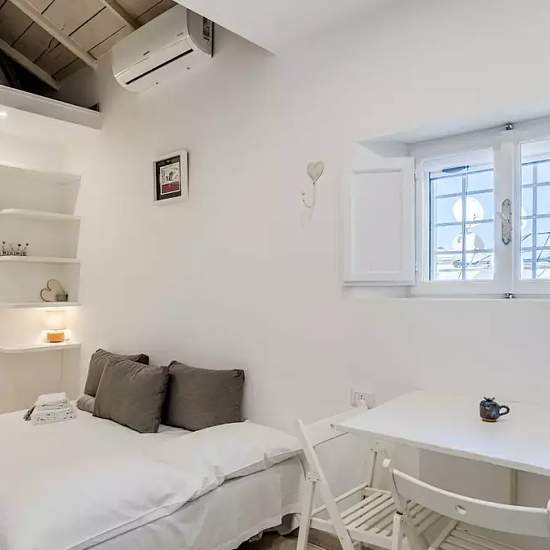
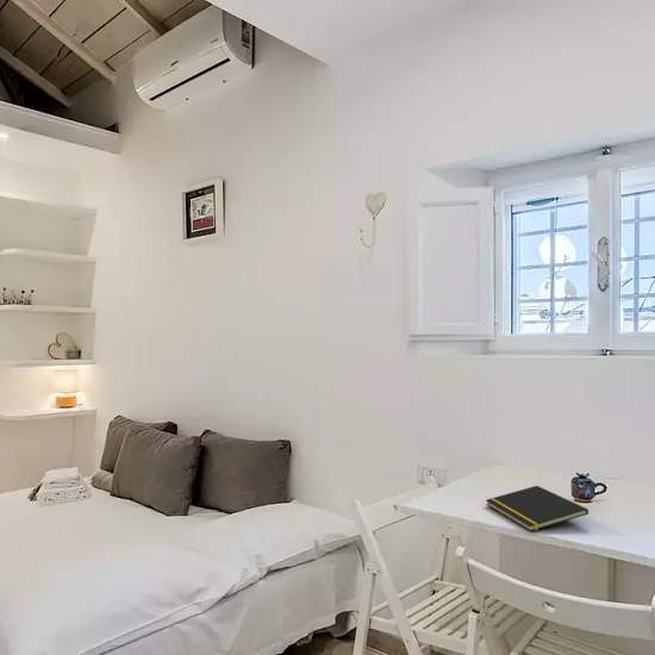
+ notepad (534, 506)
